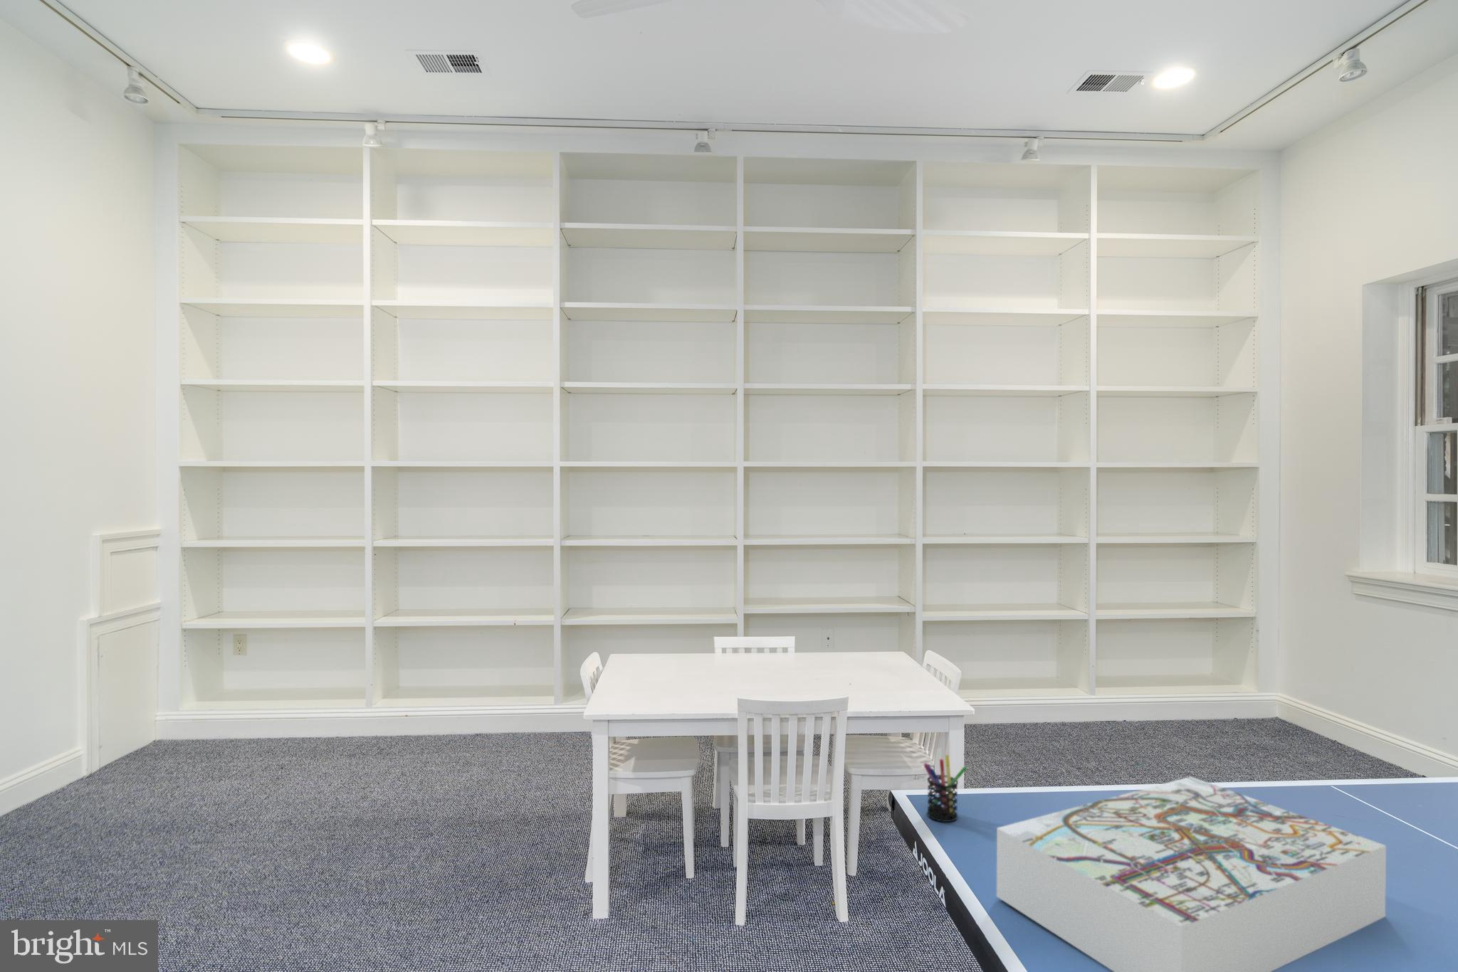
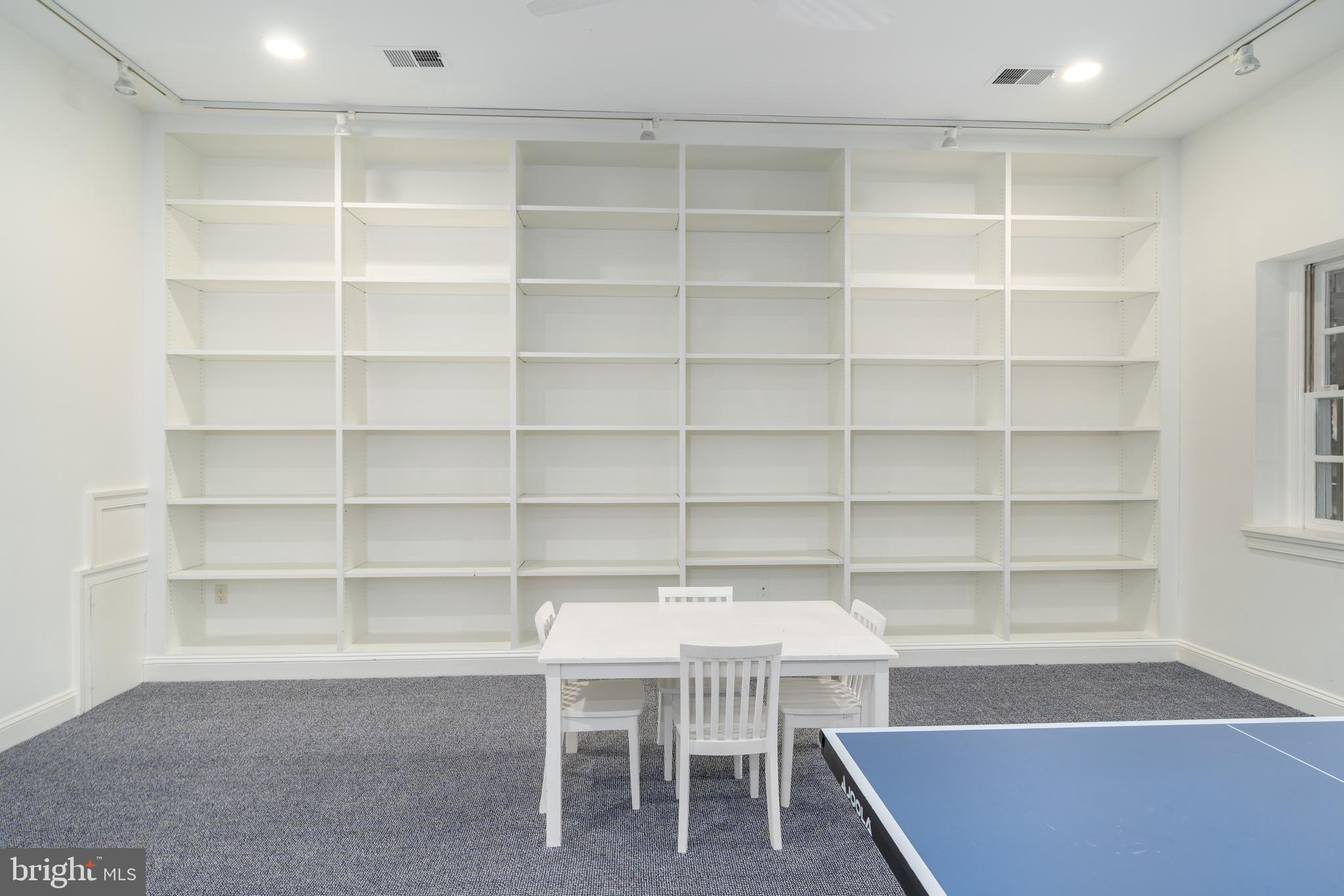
- board game (1186, 871)
- pen holder (946, 785)
